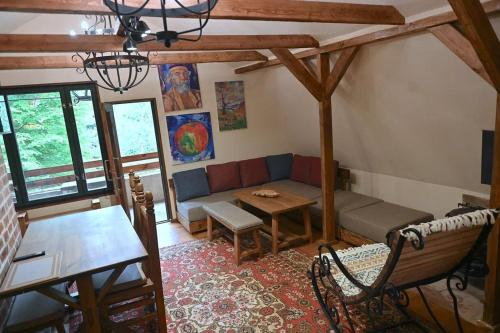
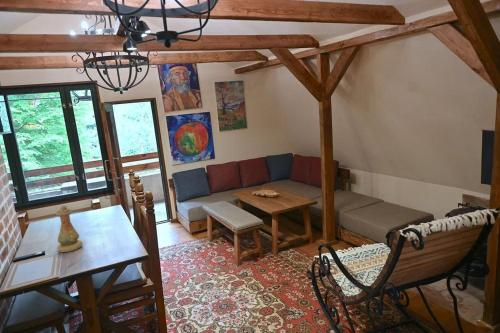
+ vase (66, 226)
